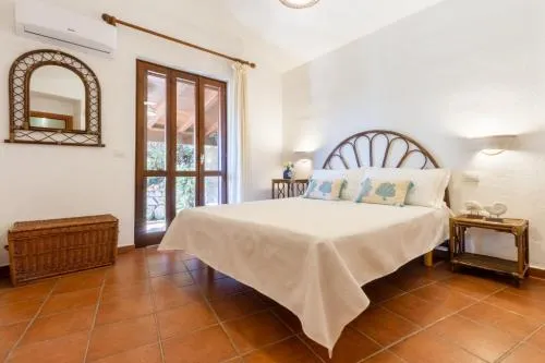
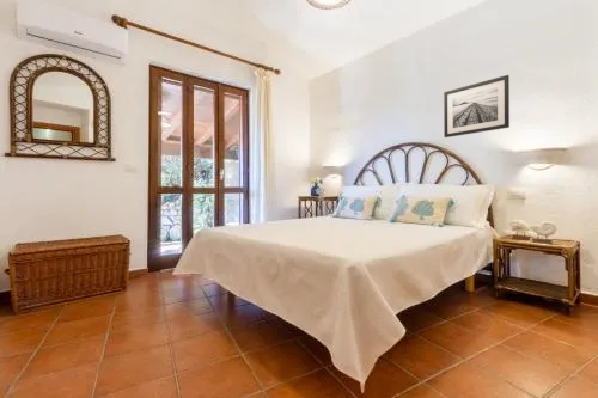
+ wall art (474, 108)
